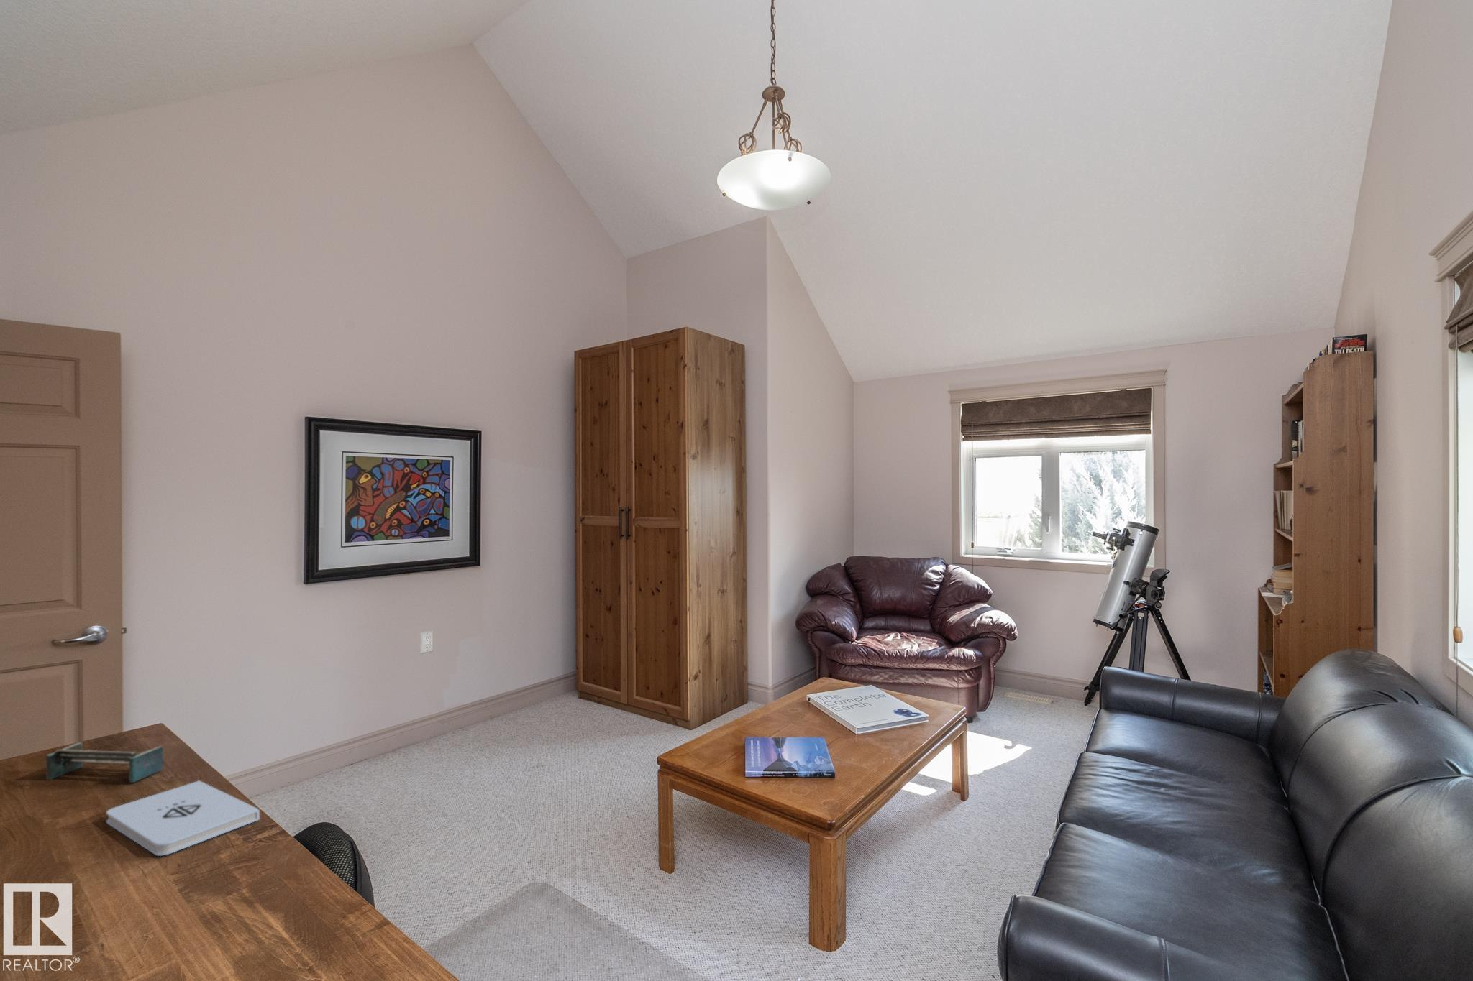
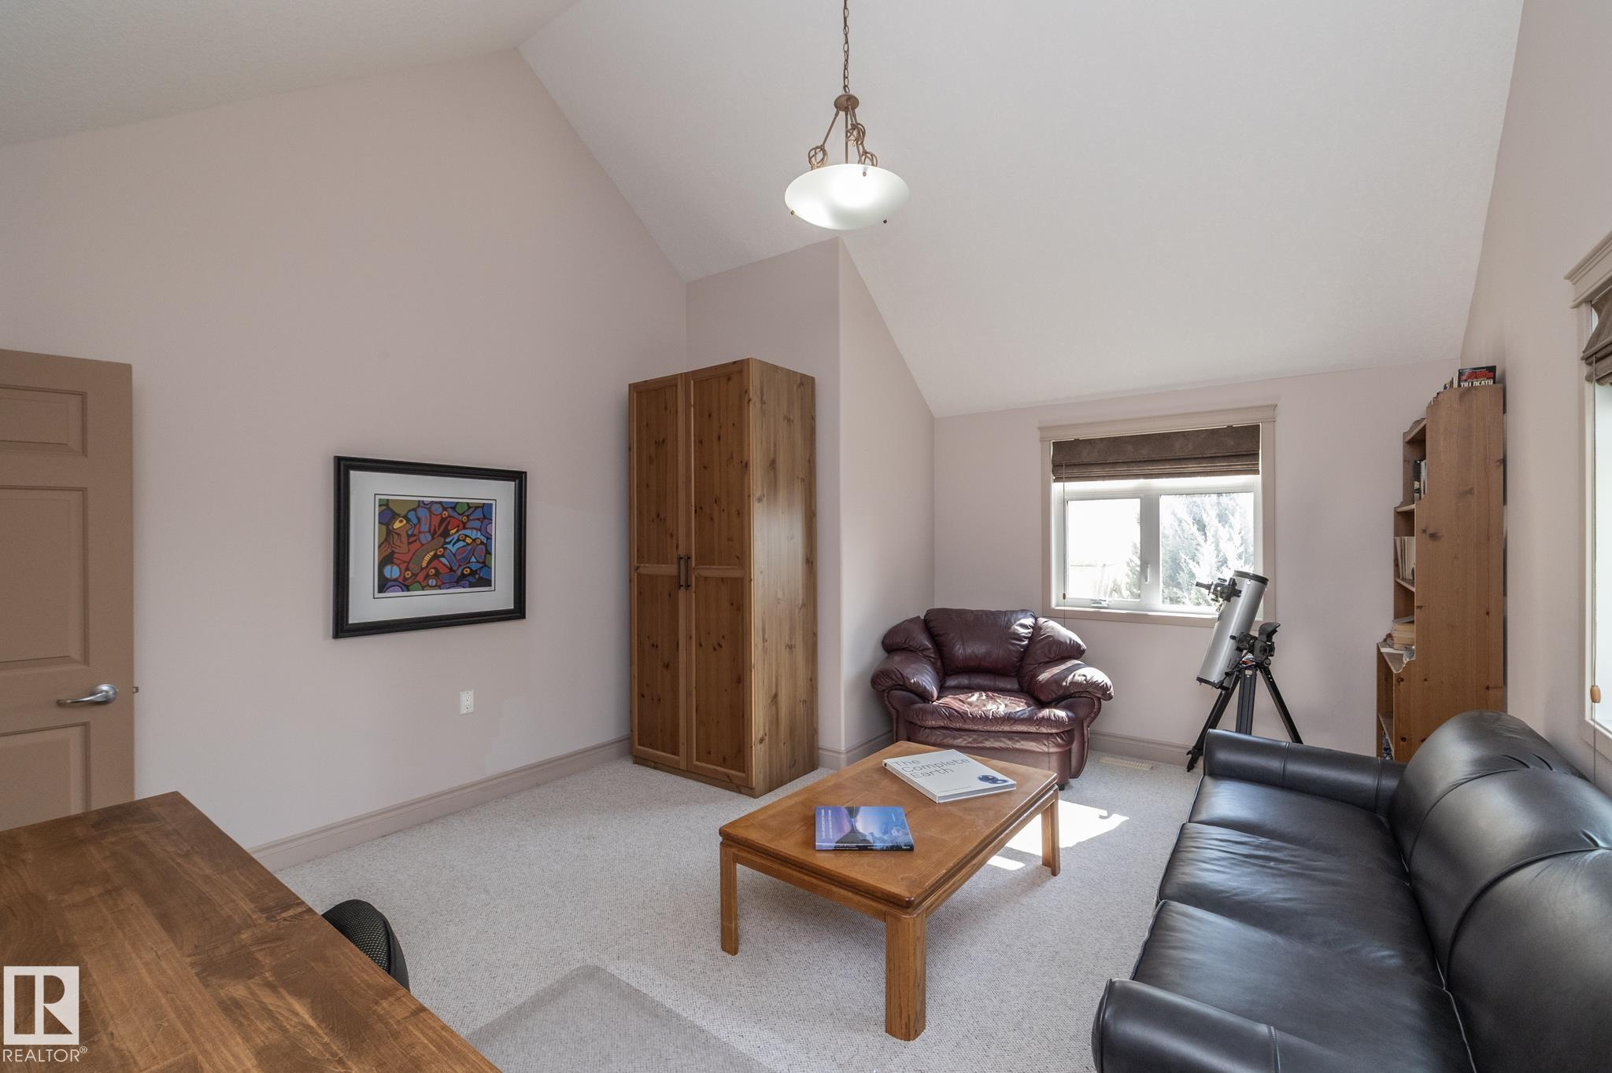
- shelf (105, 760)
- notepad (181, 815)
